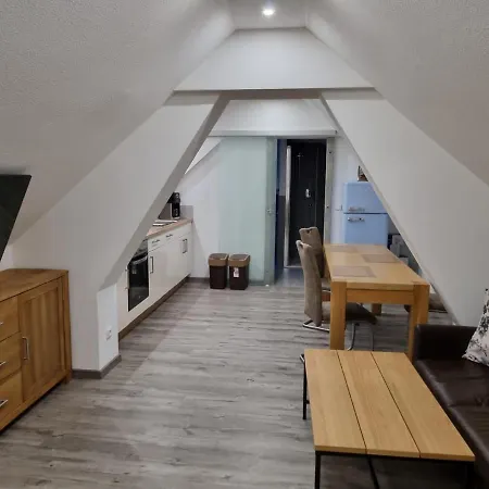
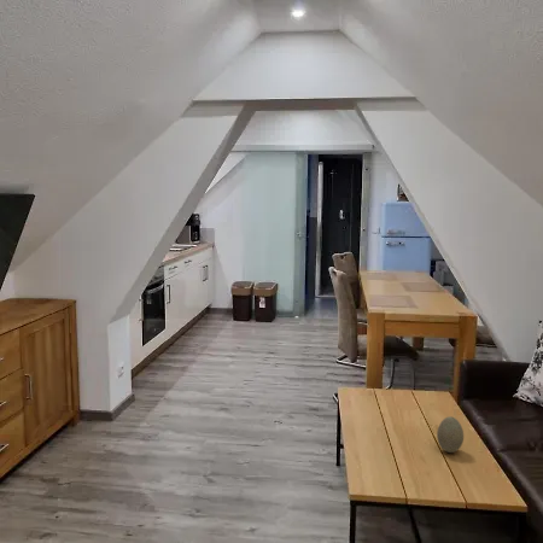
+ decorative egg (450, 434)
